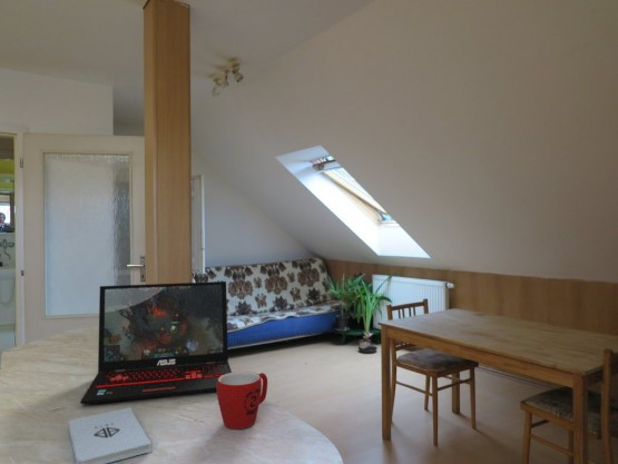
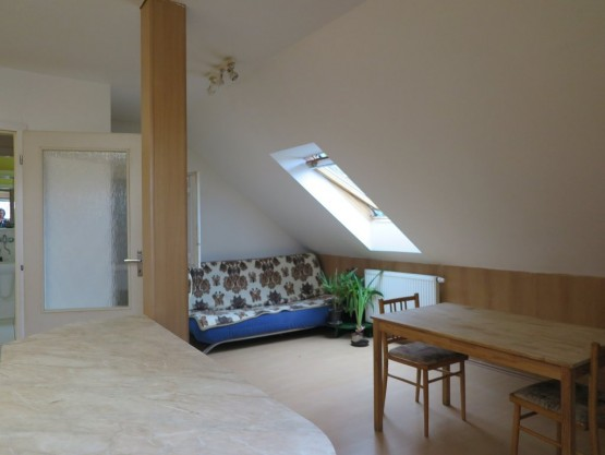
- mug (245, 397)
- notepad (107, 435)
- laptop (164, 335)
